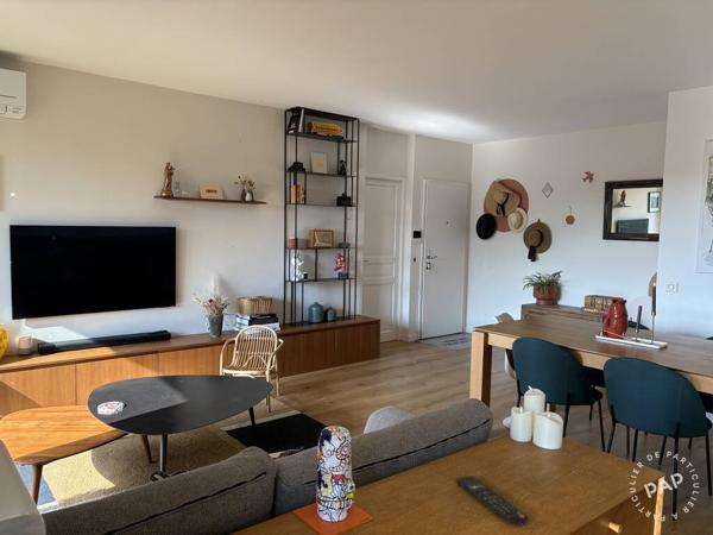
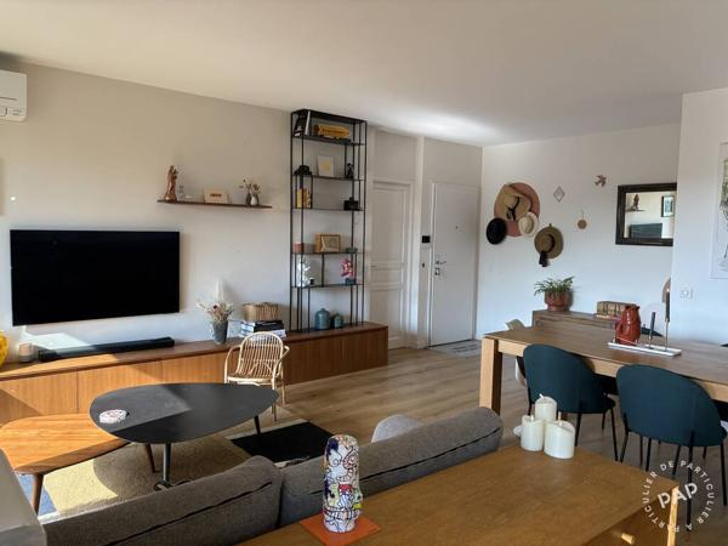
- remote control (490, 499)
